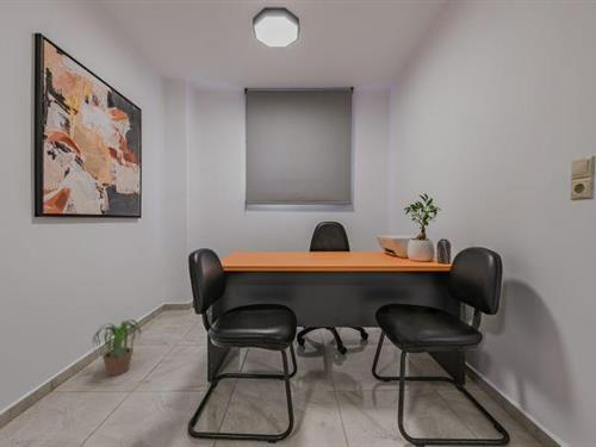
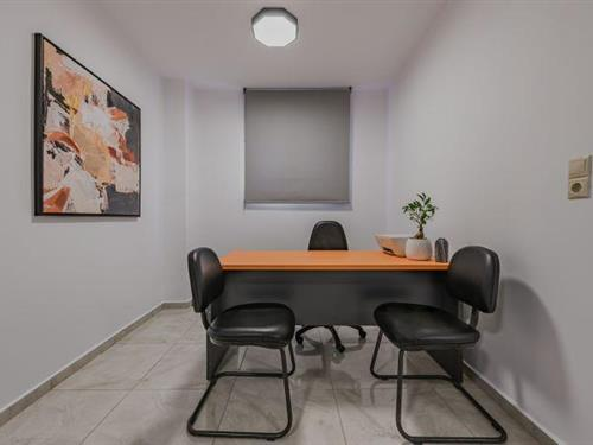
- potted plant (116, 346)
